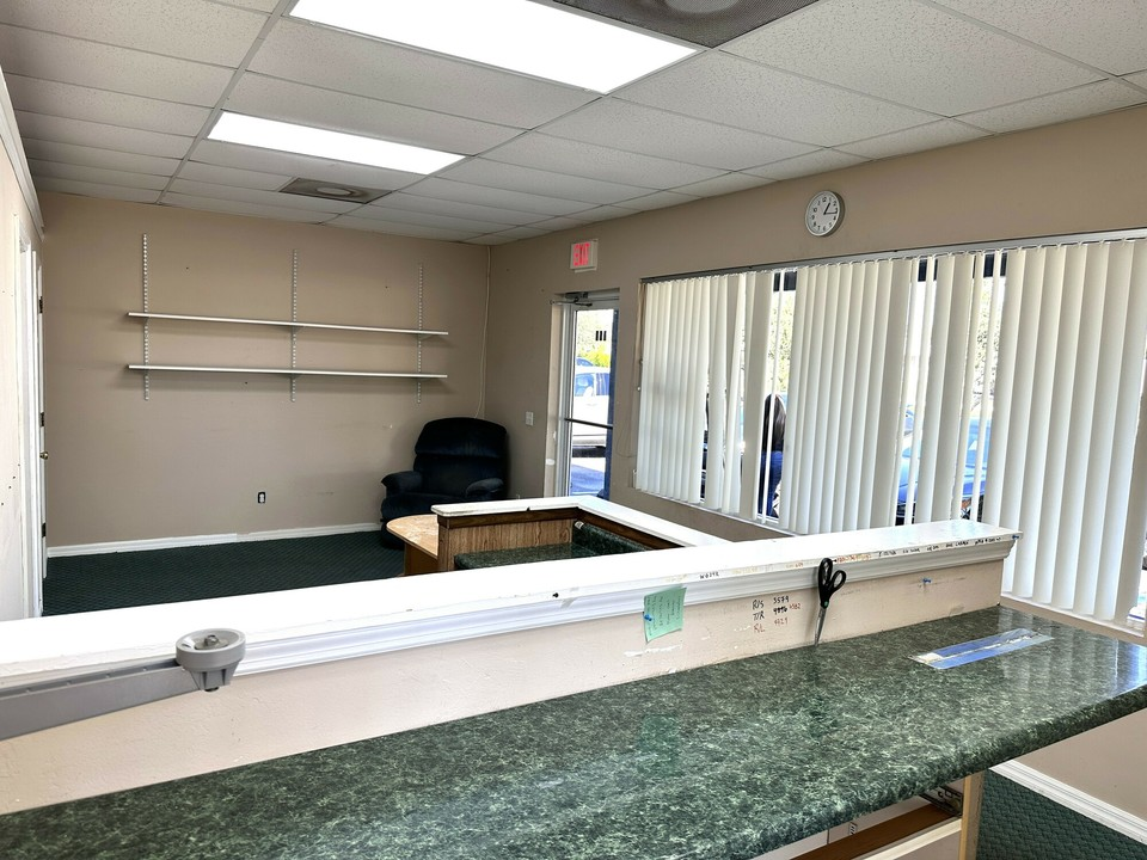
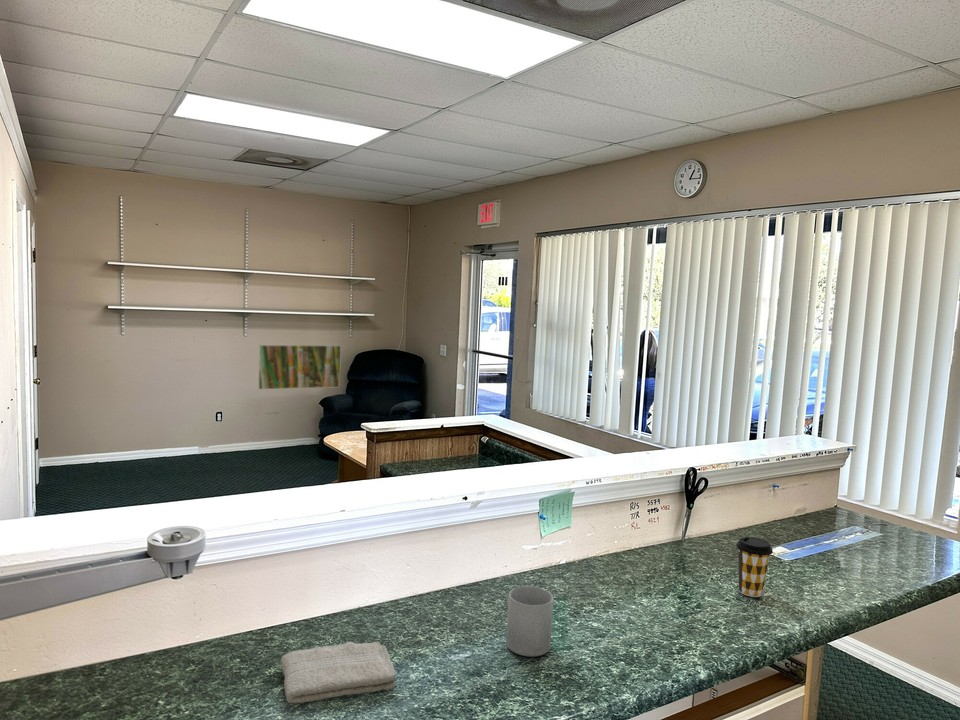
+ washcloth (338, 669)
+ coffee cup (752, 567)
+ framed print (300, 366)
+ mug (524, 616)
